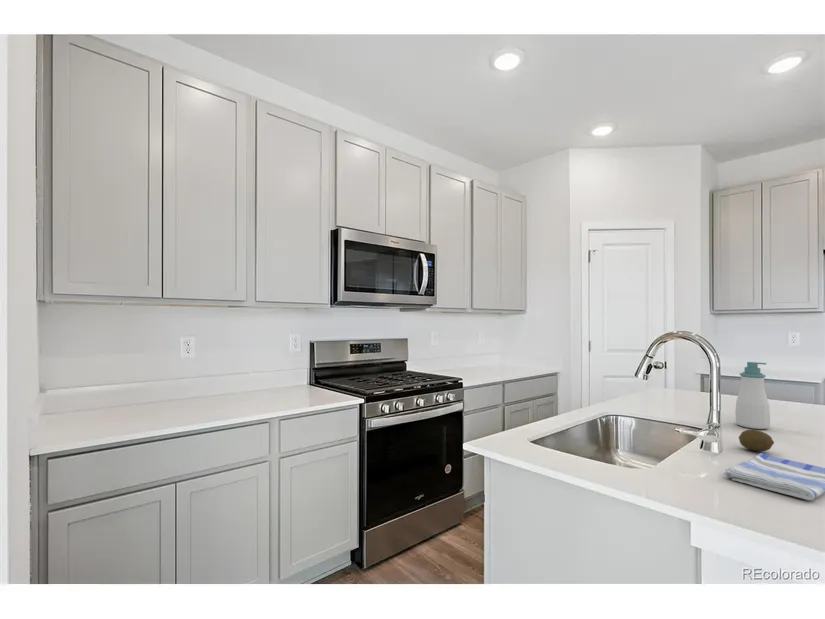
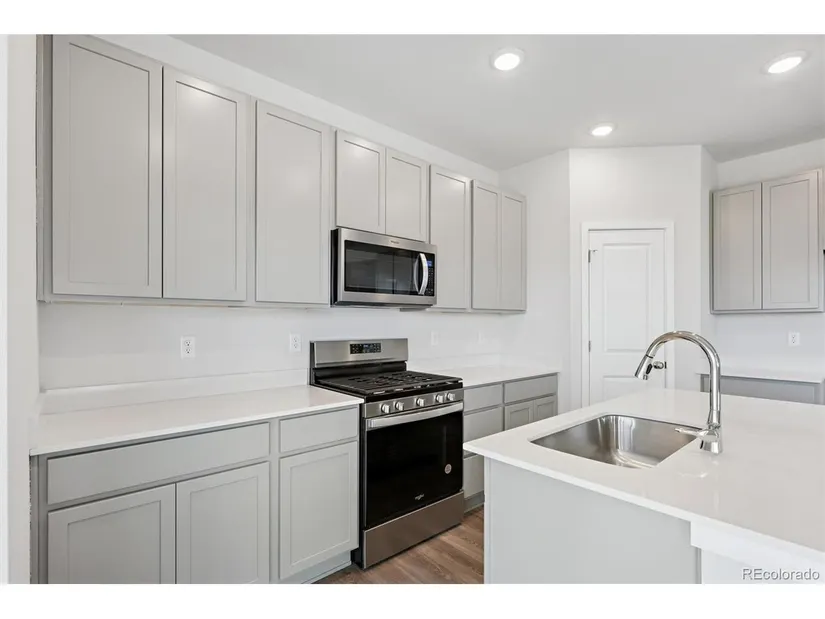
- dish towel (783, 473)
- soap bottle (752, 394)
- fruit (755, 440)
